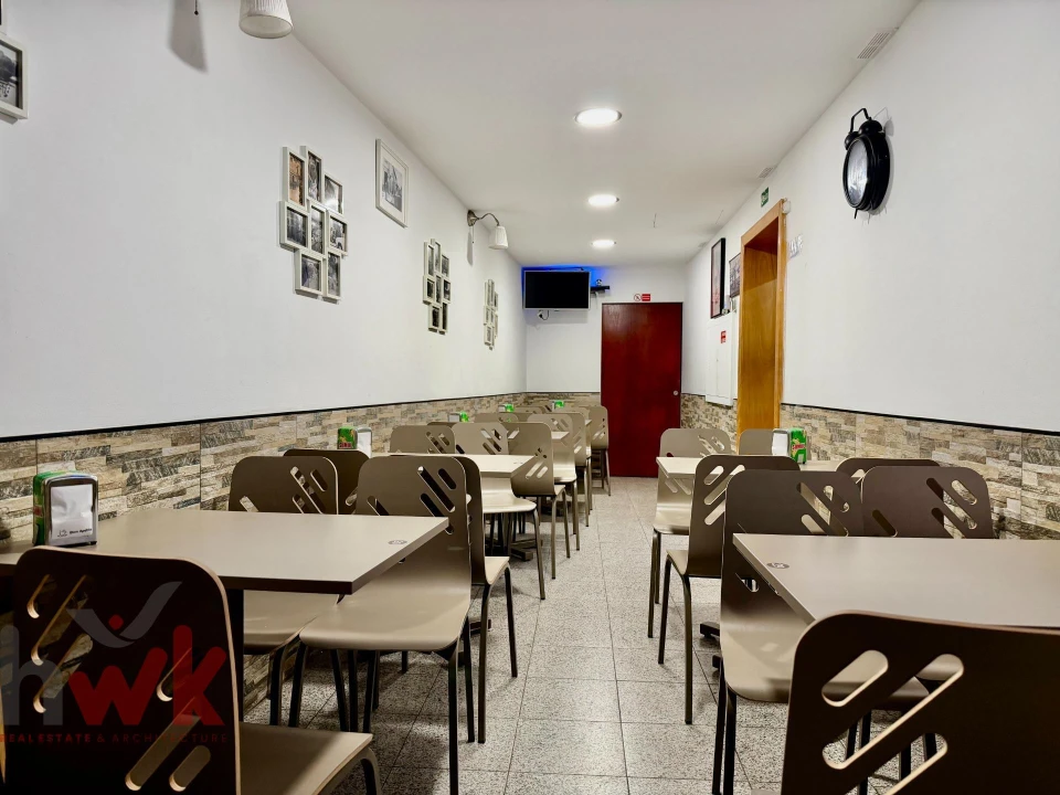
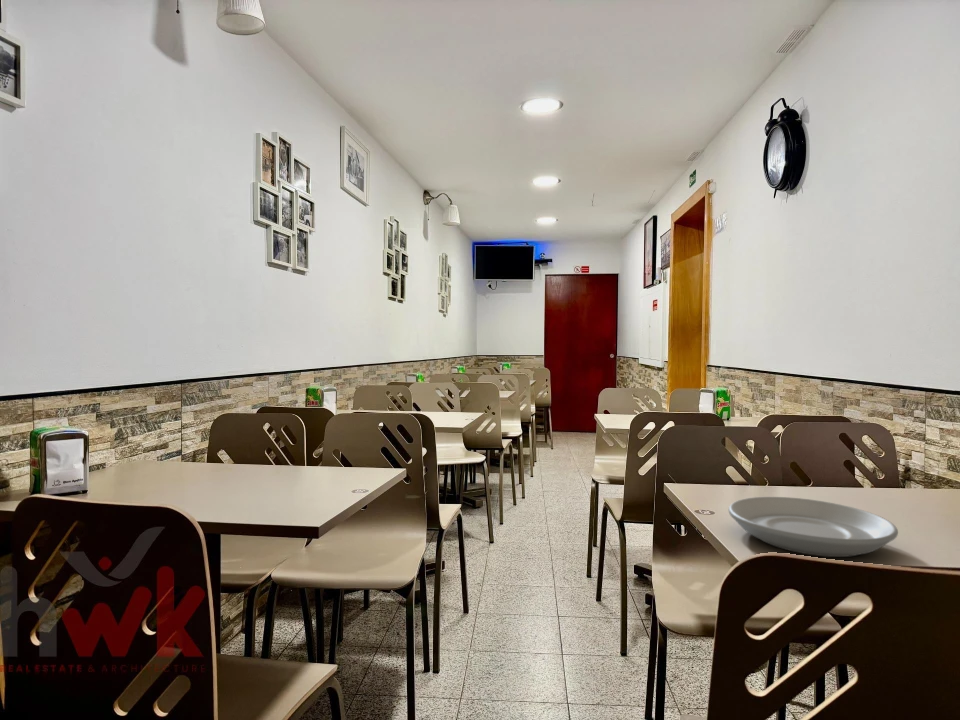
+ plate (807, 527)
